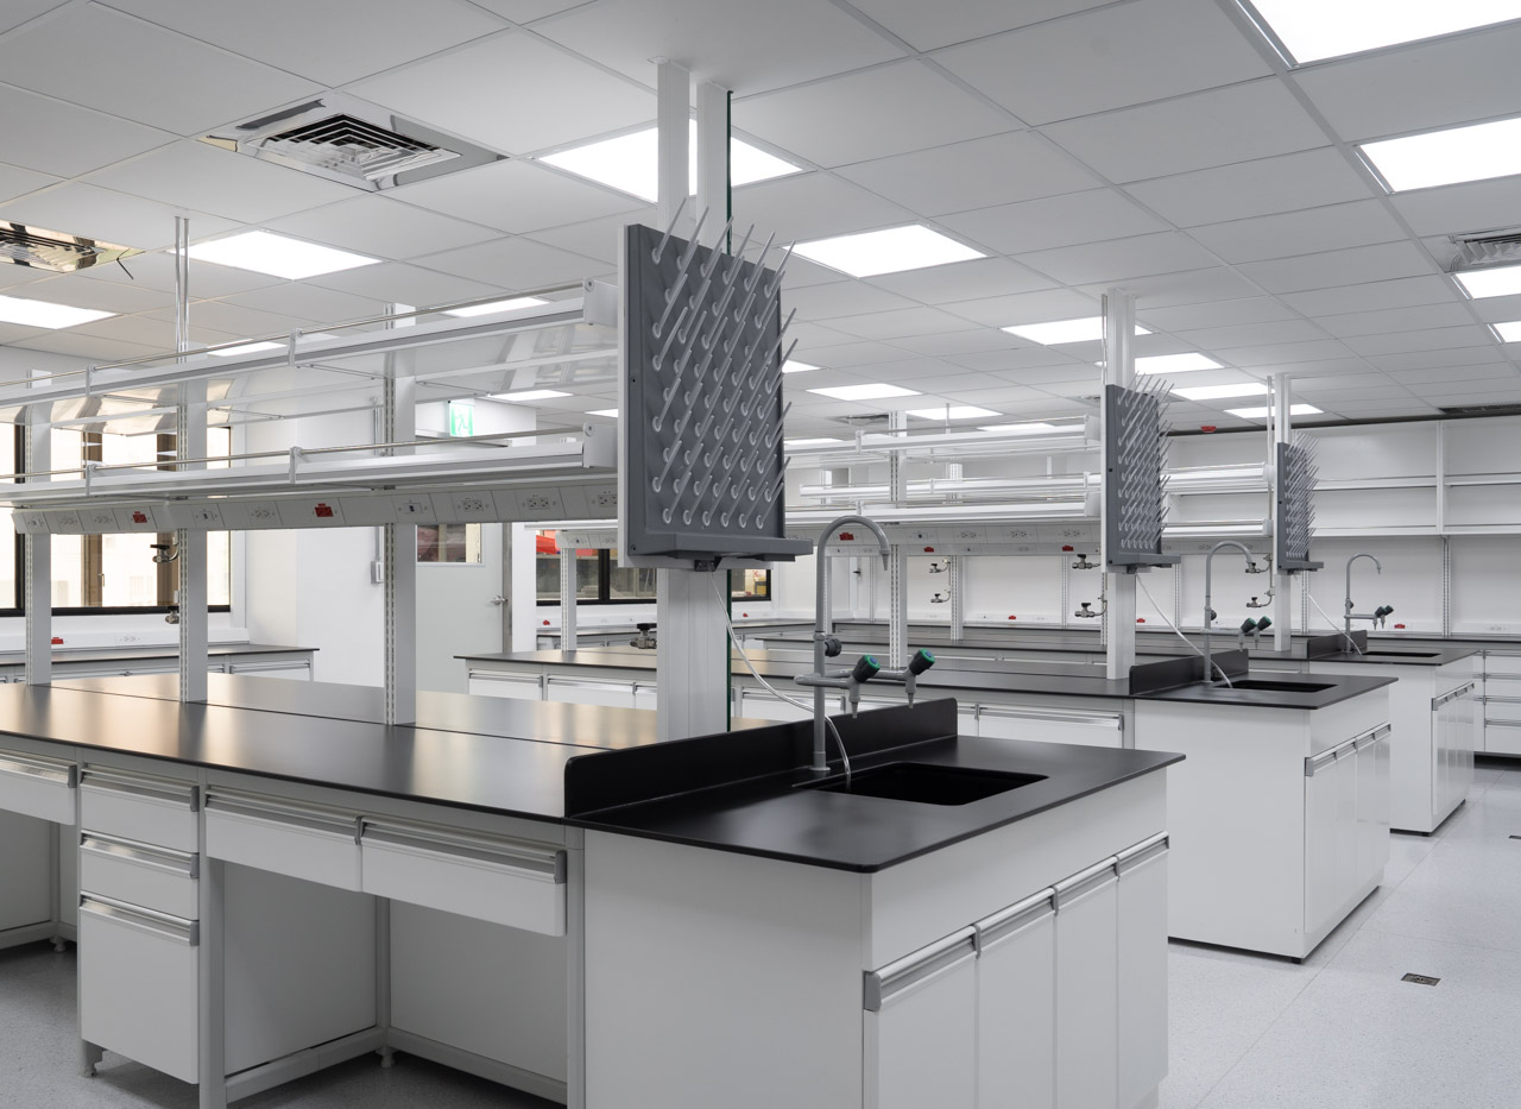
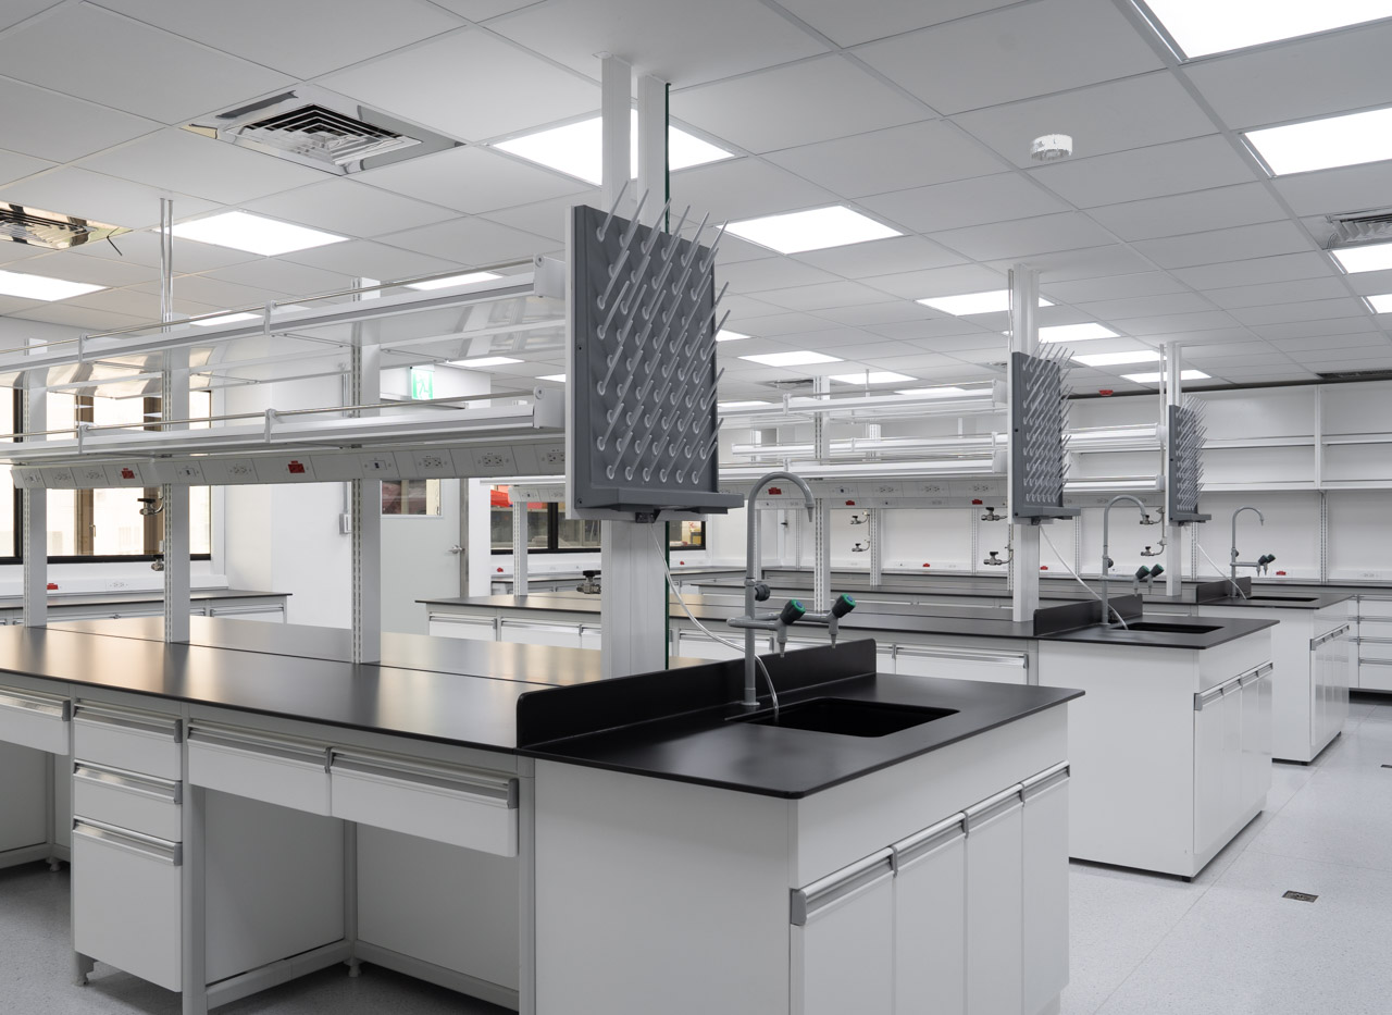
+ smoke detector (1051, 147)
